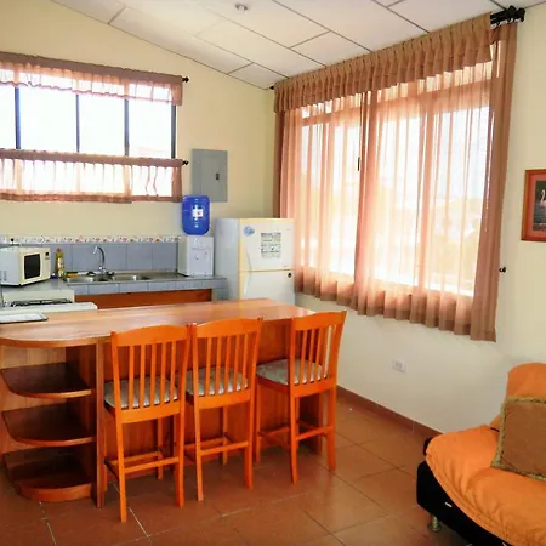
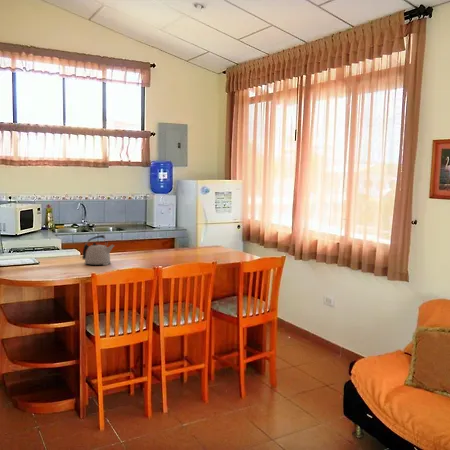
+ kettle (98, 249)
